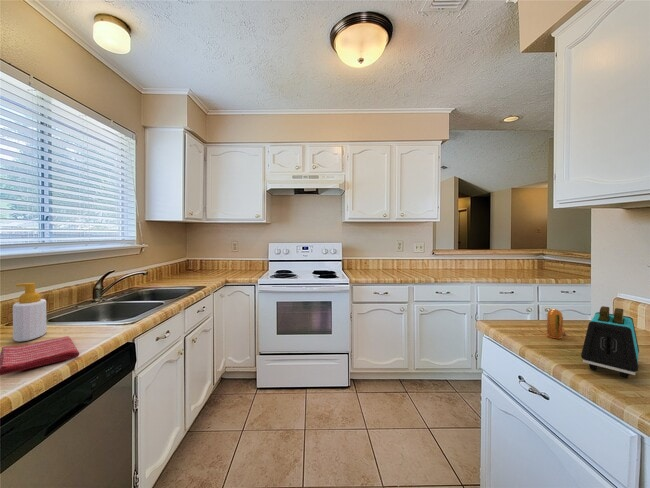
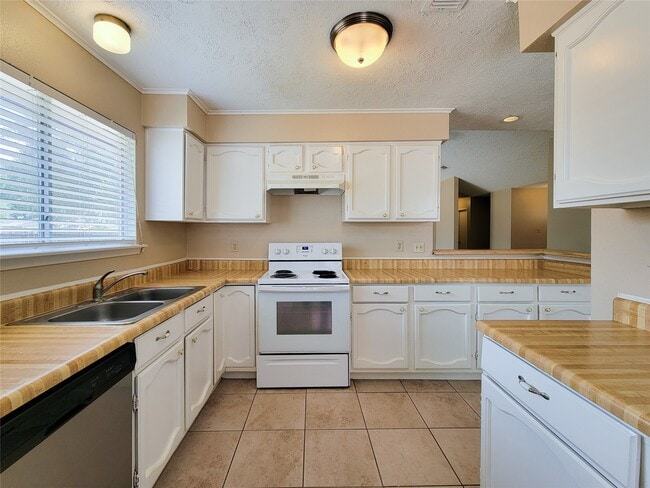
- dish towel (39, 351)
- soap bottle (30, 309)
- toaster (611, 336)
- pepper shaker (556, 321)
